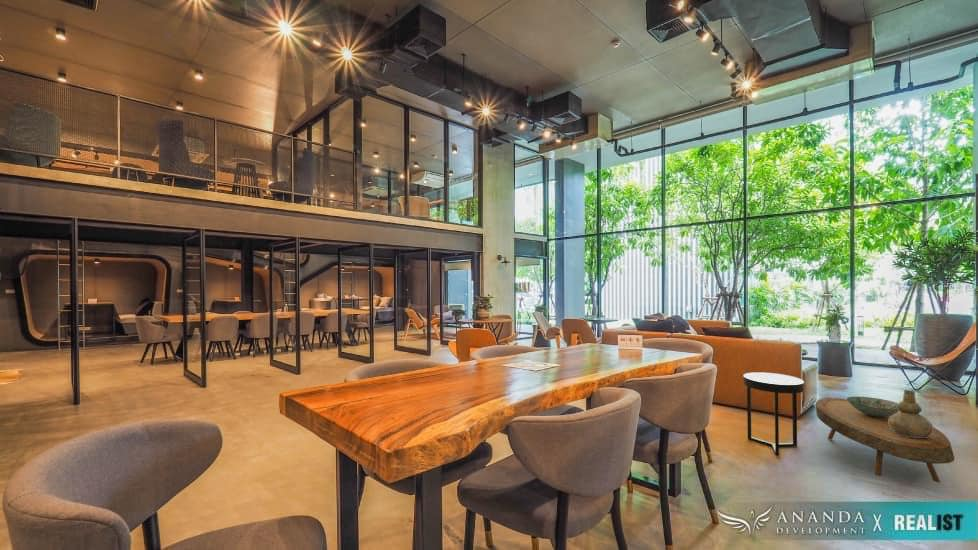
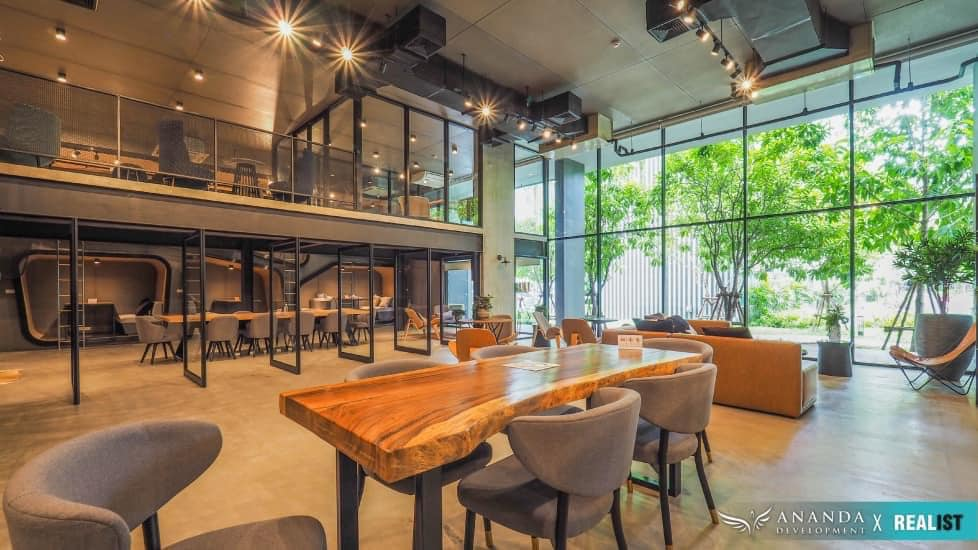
- coffee table (876, 438)
- decorative bowl (874, 408)
- vase (910, 412)
- side table (775, 412)
